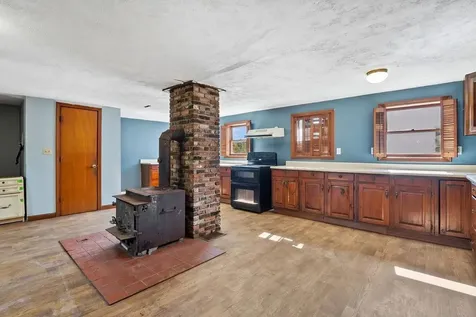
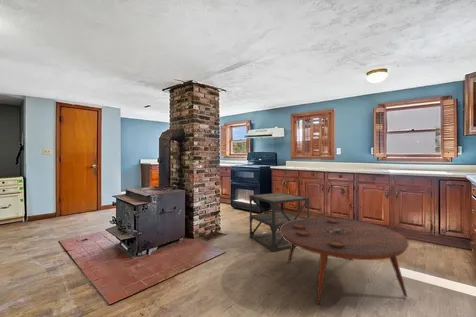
+ side table (278, 218)
+ coffee table (338, 253)
